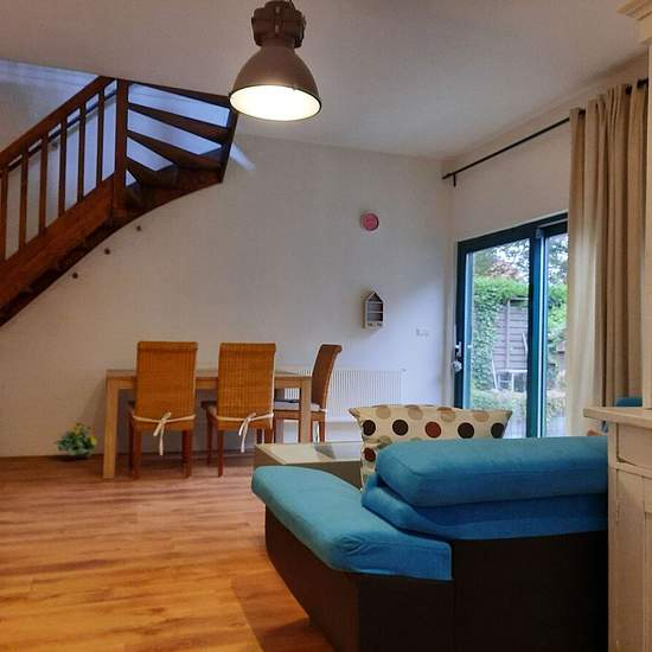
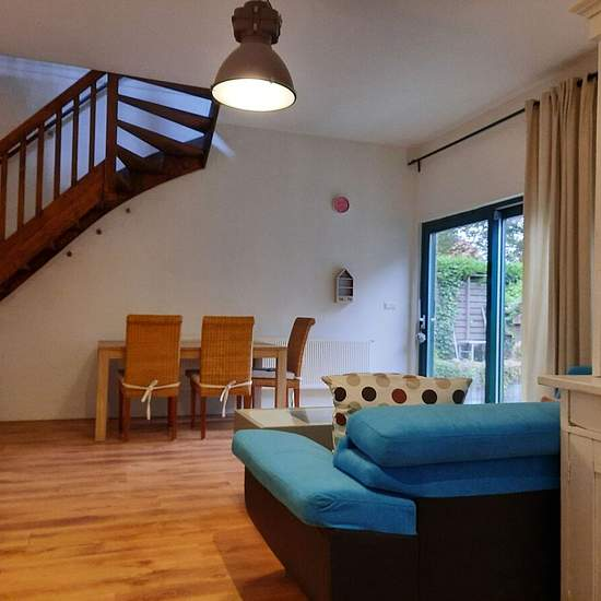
- flowering plant (76, 440)
